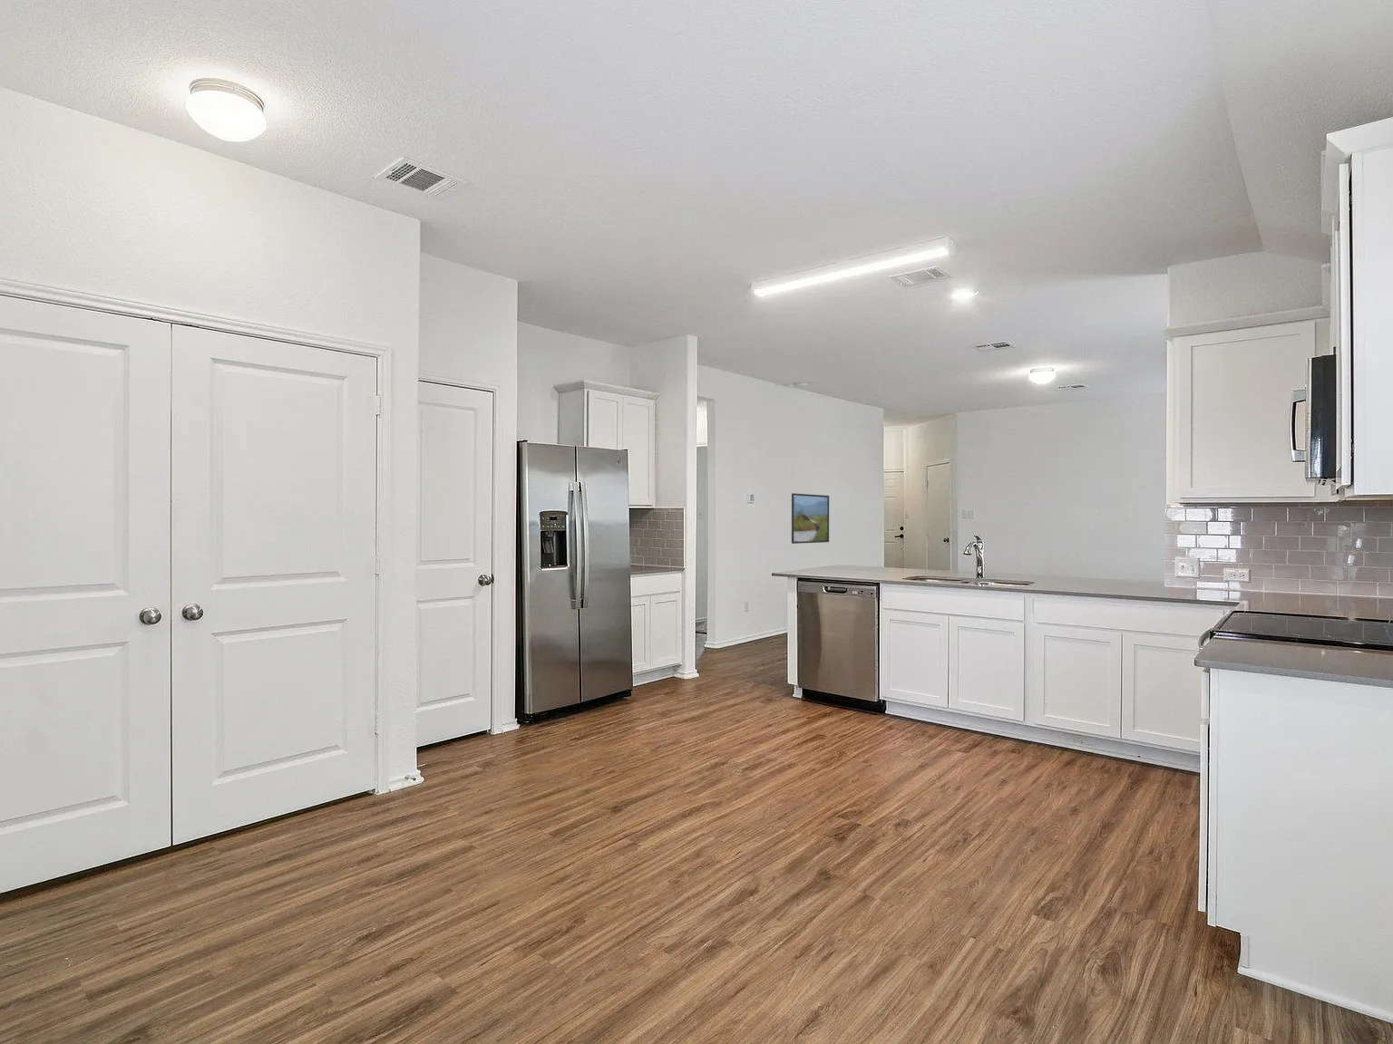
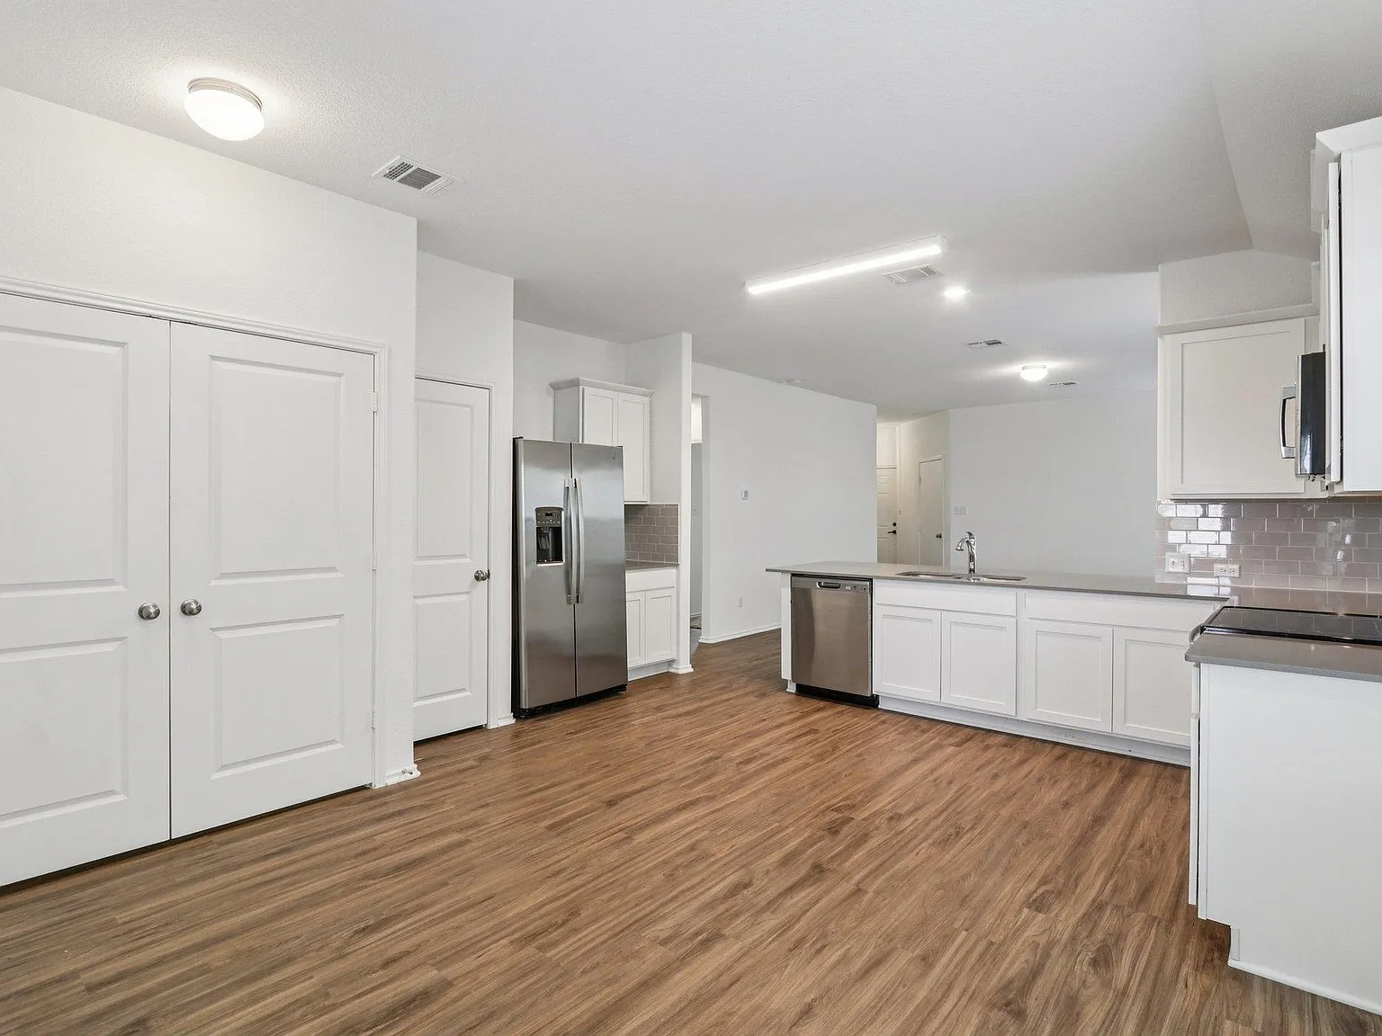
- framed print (811, 519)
